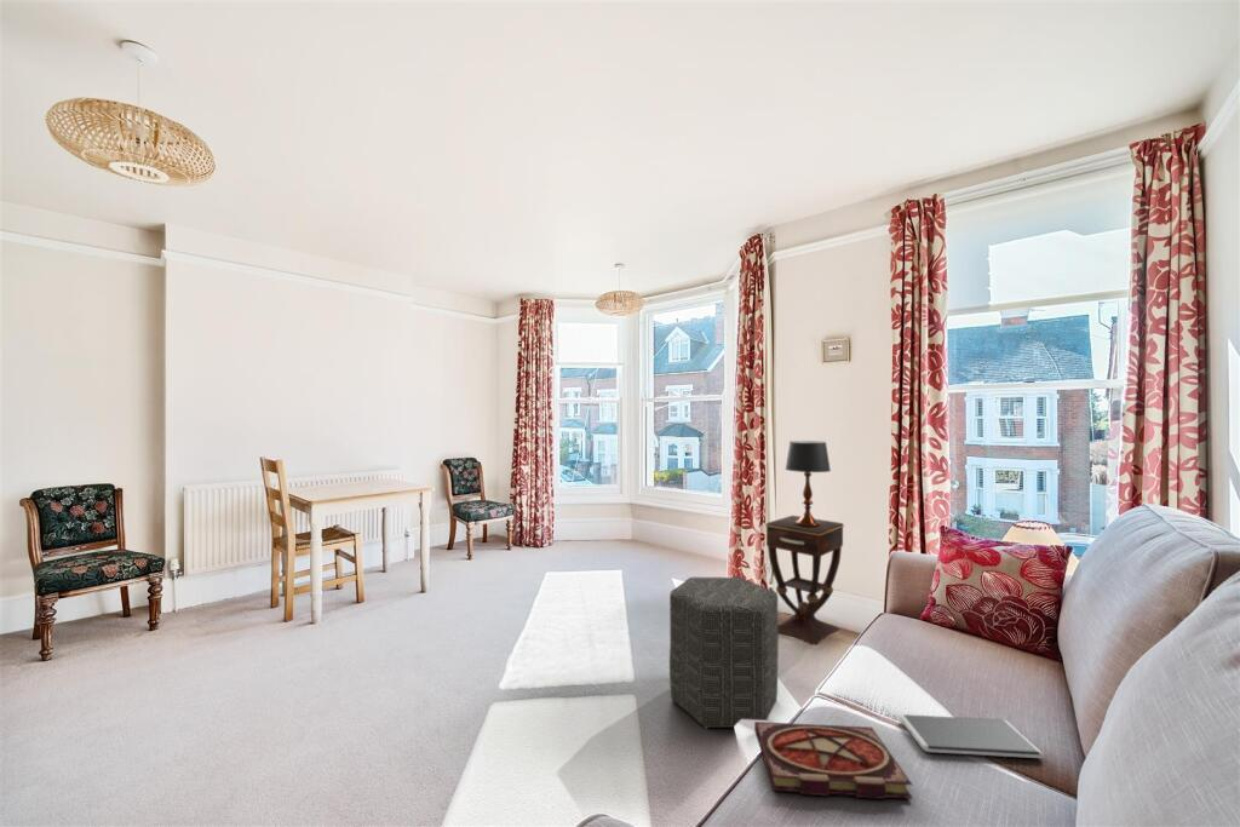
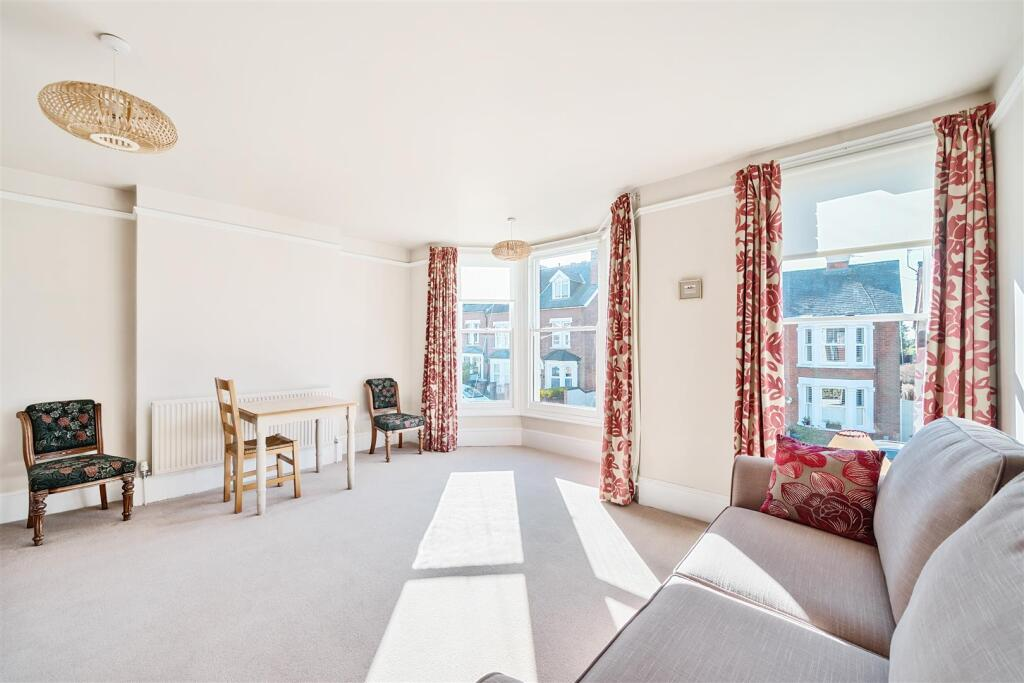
- side table (804, 579)
- ottoman (723, 644)
- book (826, 752)
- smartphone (966, 735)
- table lamp (806, 482)
